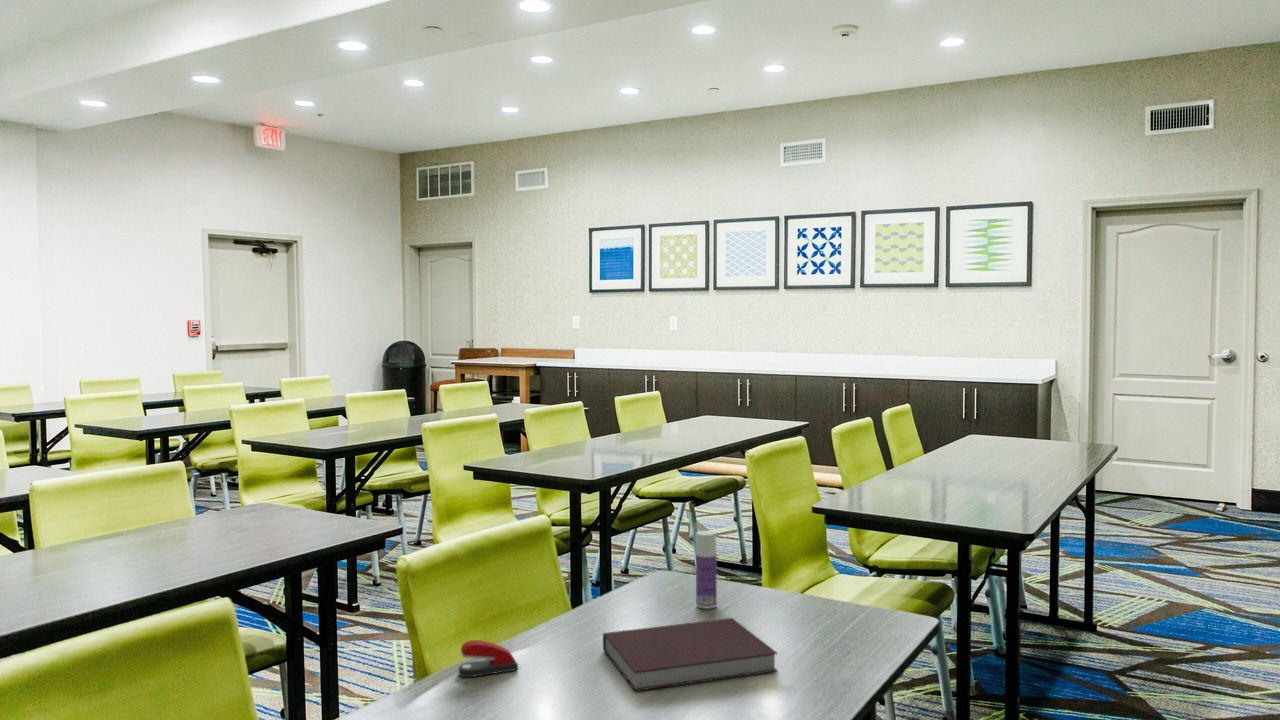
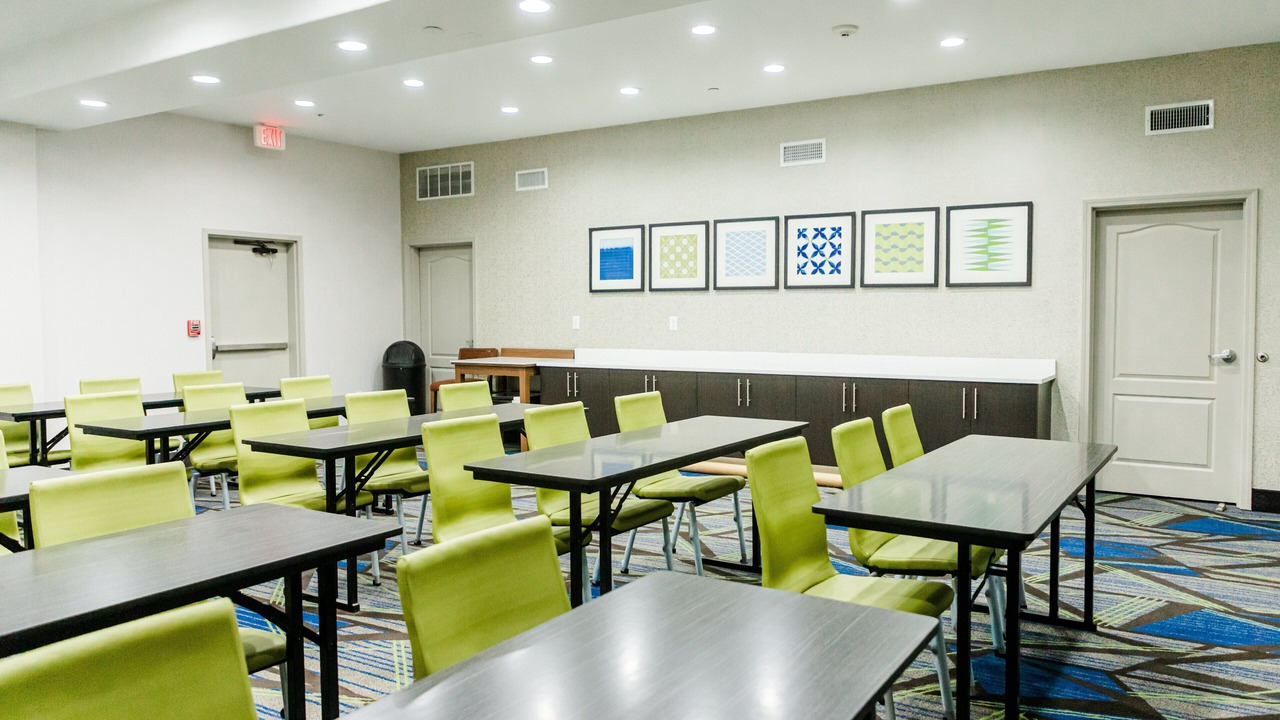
- notebook (687, 651)
- bottle (706, 569)
- stapler (487, 655)
